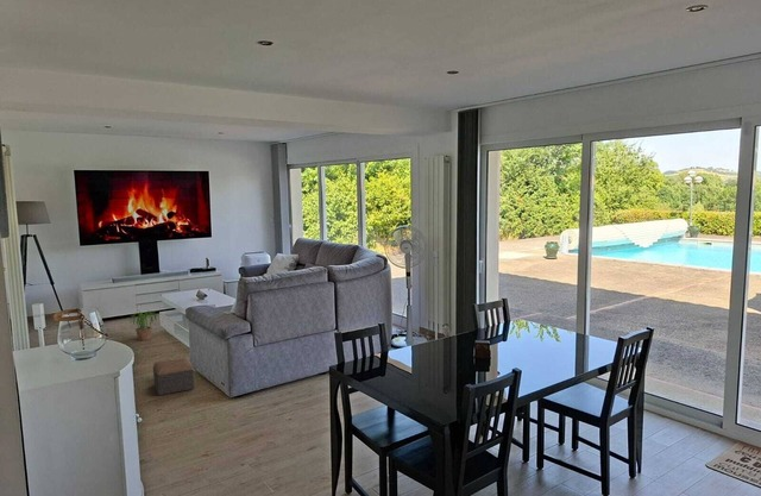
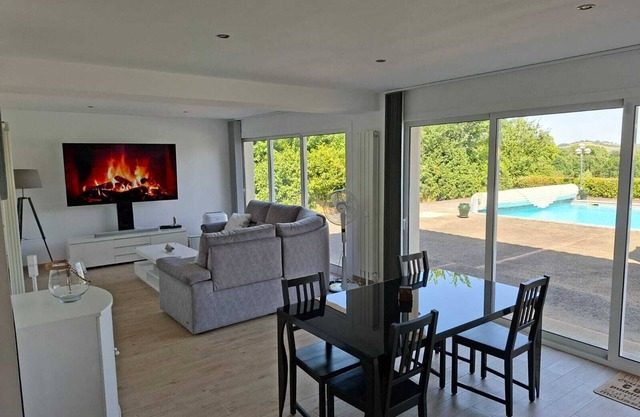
- footstool (172, 375)
- potted plant (146, 325)
